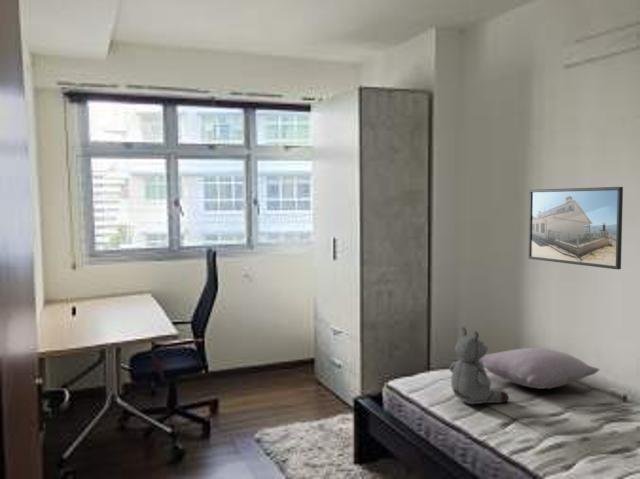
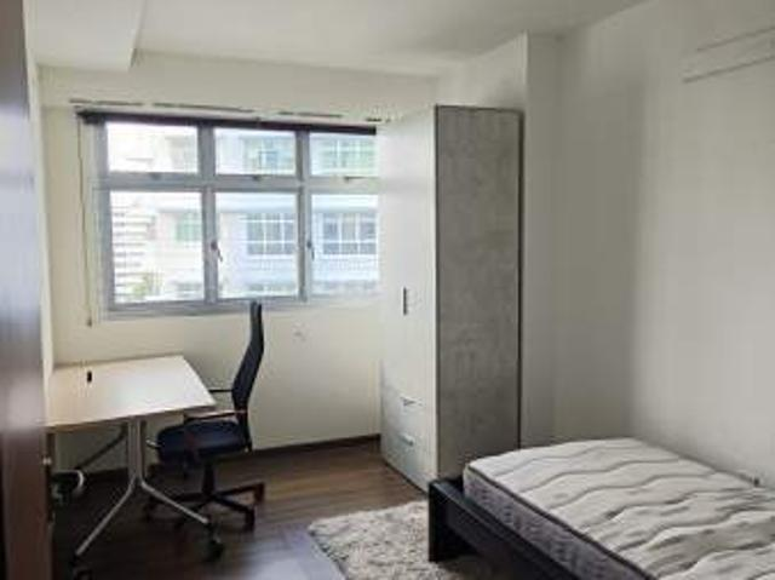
- pillow (532, 365)
- stuffed bear (478, 364)
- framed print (571, 226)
